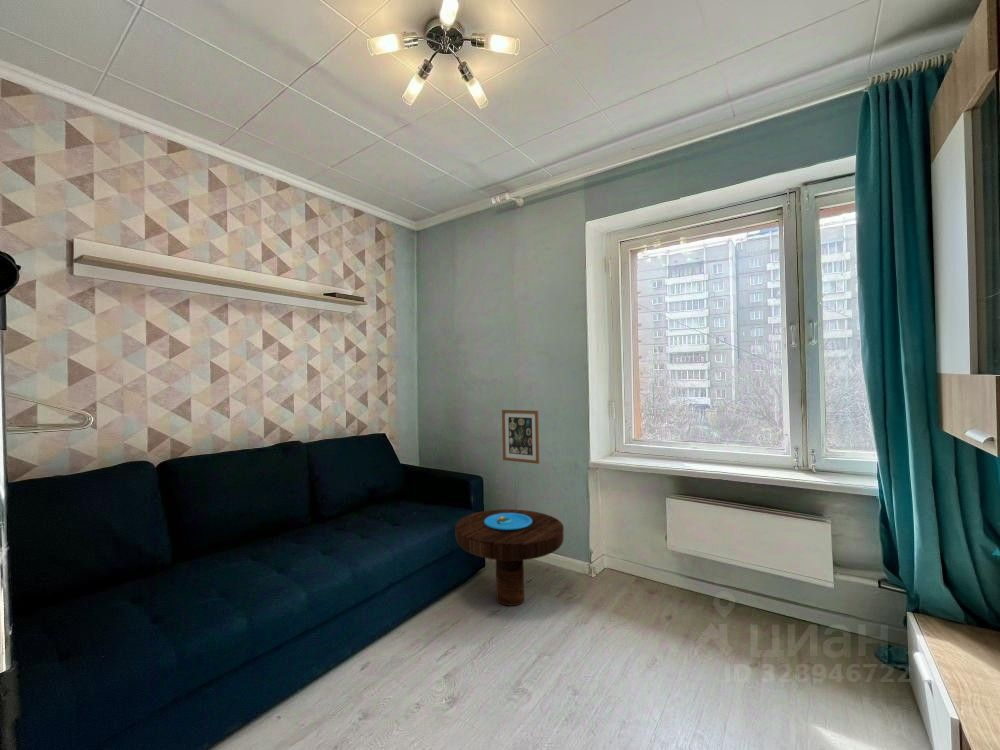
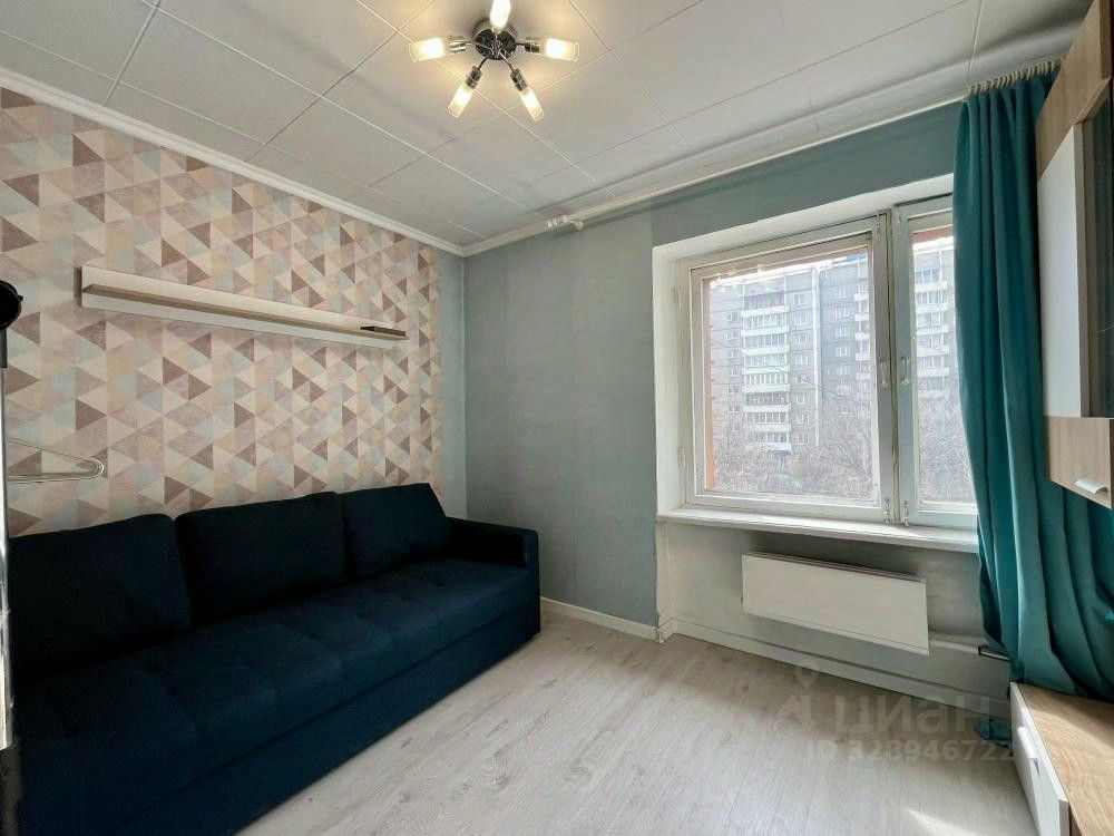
- wall art (520, 436)
- side table (509, 559)
